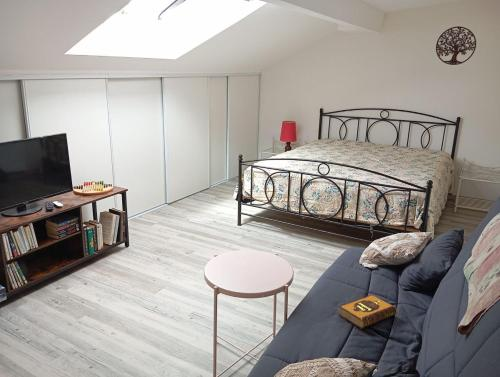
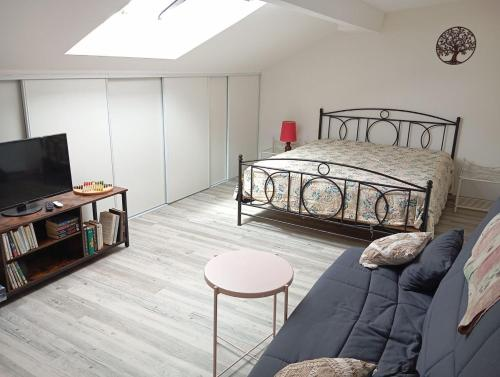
- hardback book (367, 311)
